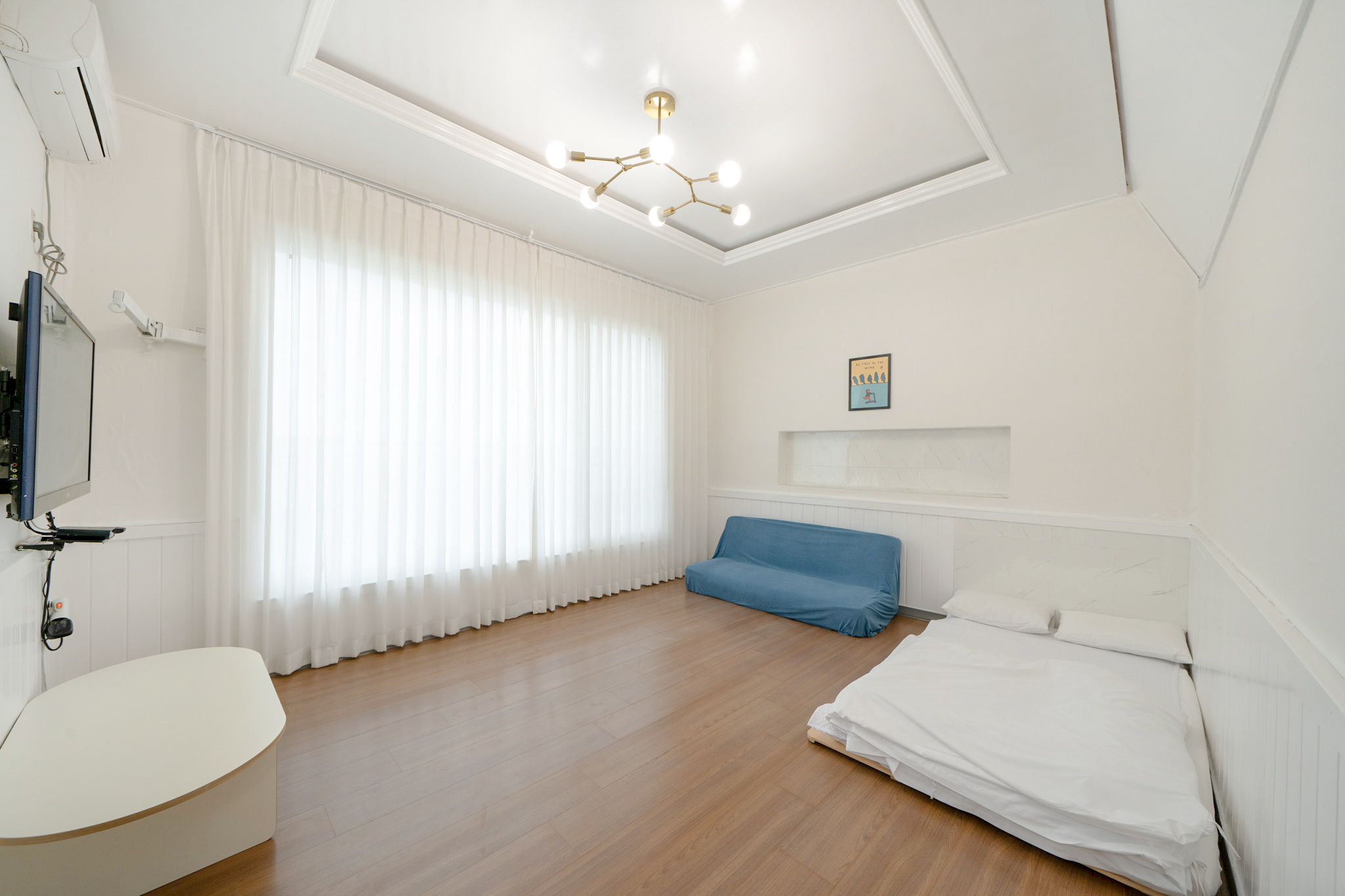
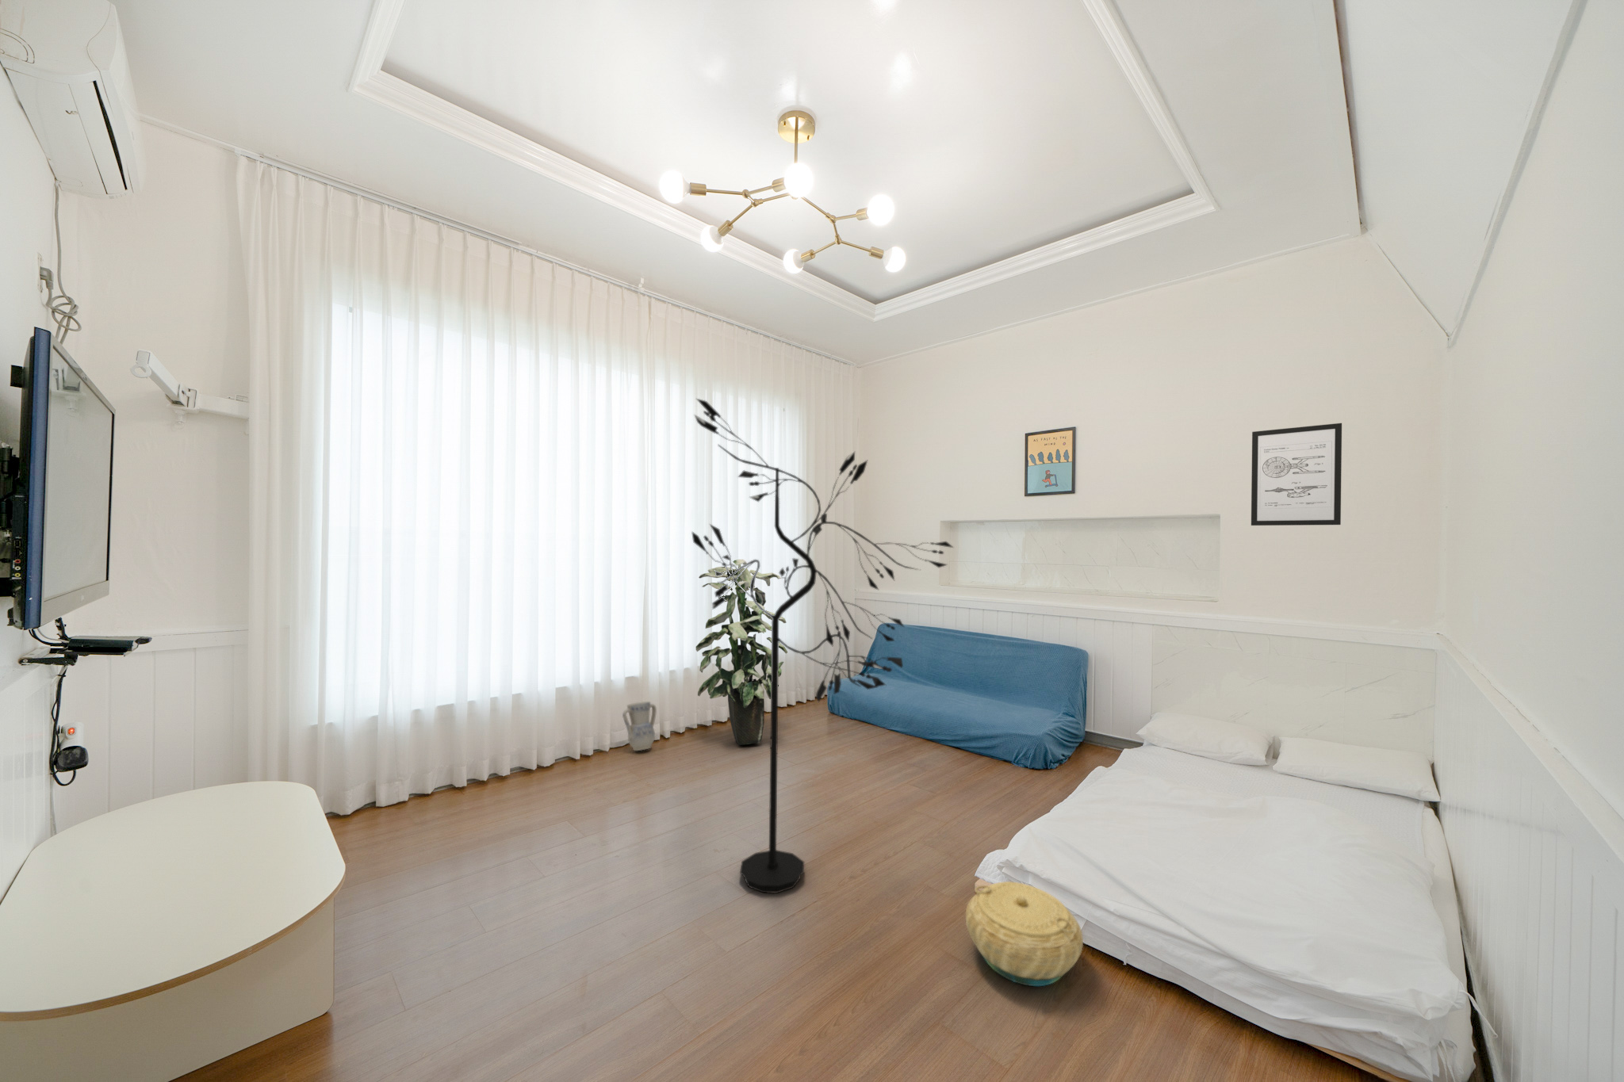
+ indoor plant (740, 650)
+ wall art (1294, 477)
+ vase (641, 726)
+ basket (1023, 929)
+ floor lamp (793, 648)
